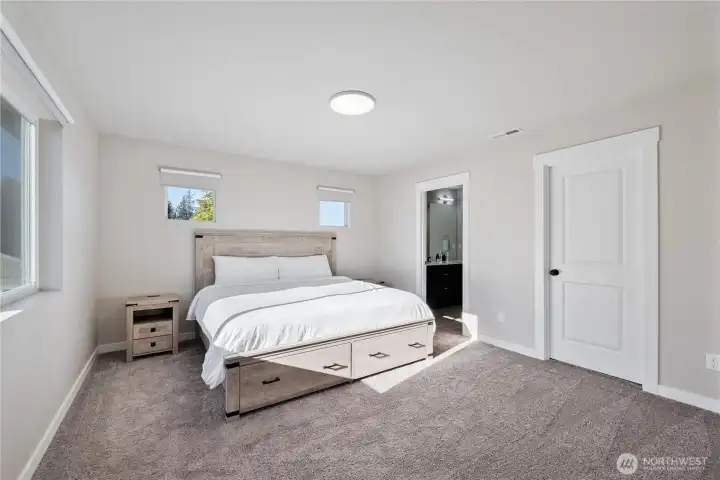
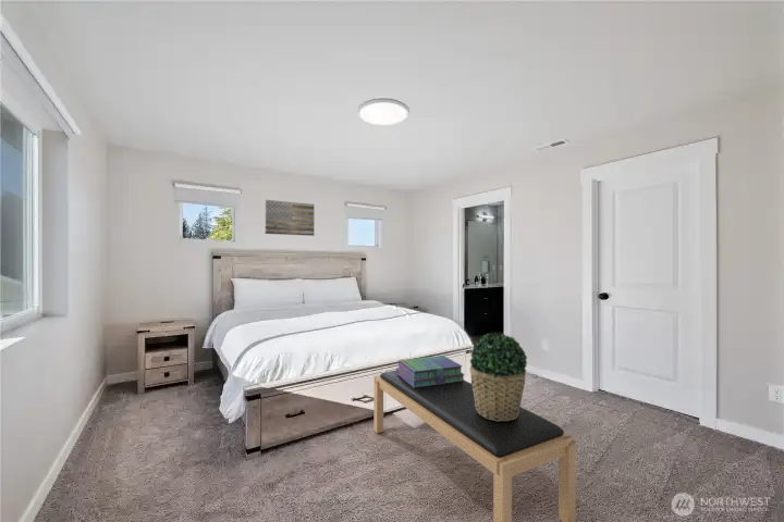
+ wall art (290, 217)
+ bench (453, 428)
+ potted plant (498, 373)
+ stack of books (429, 369)
